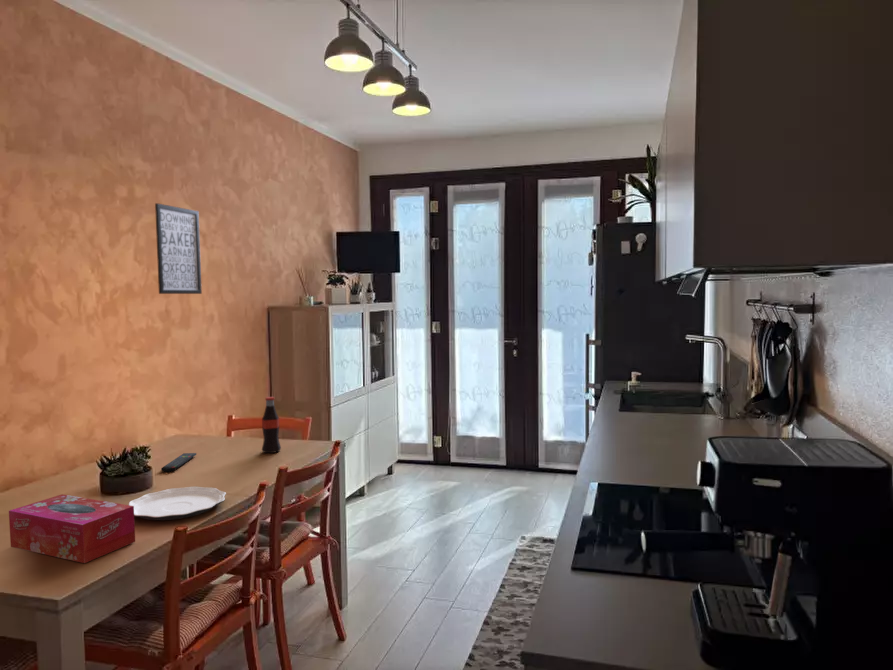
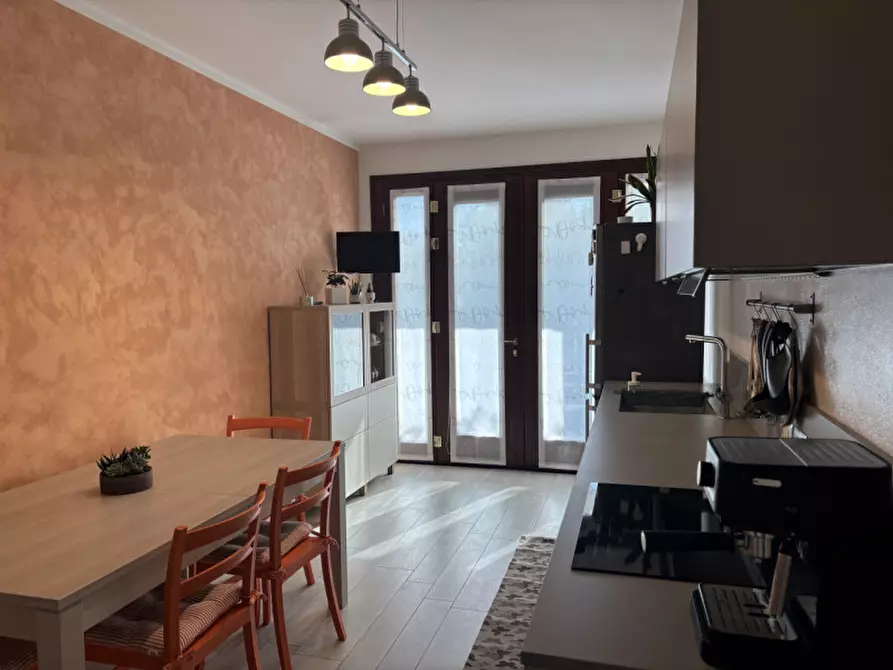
- wall art (179, 250)
- tissue box (72, 526)
- plate (177, 503)
- bottle (270, 424)
- remote control (179, 462)
